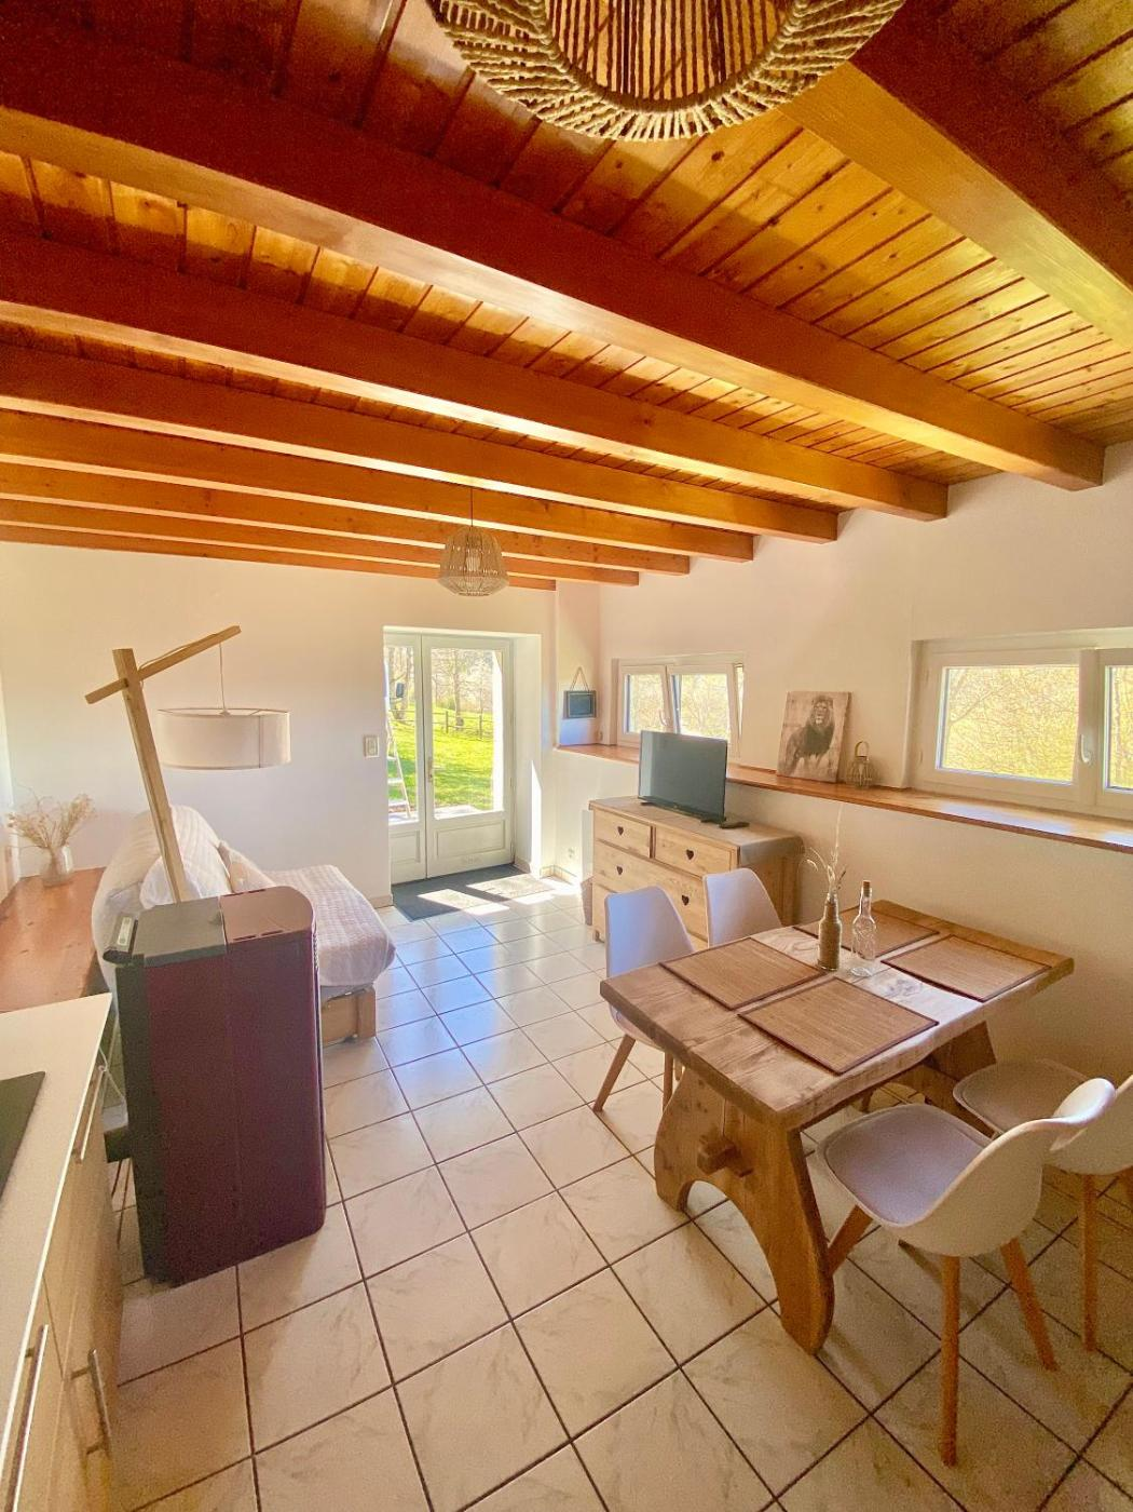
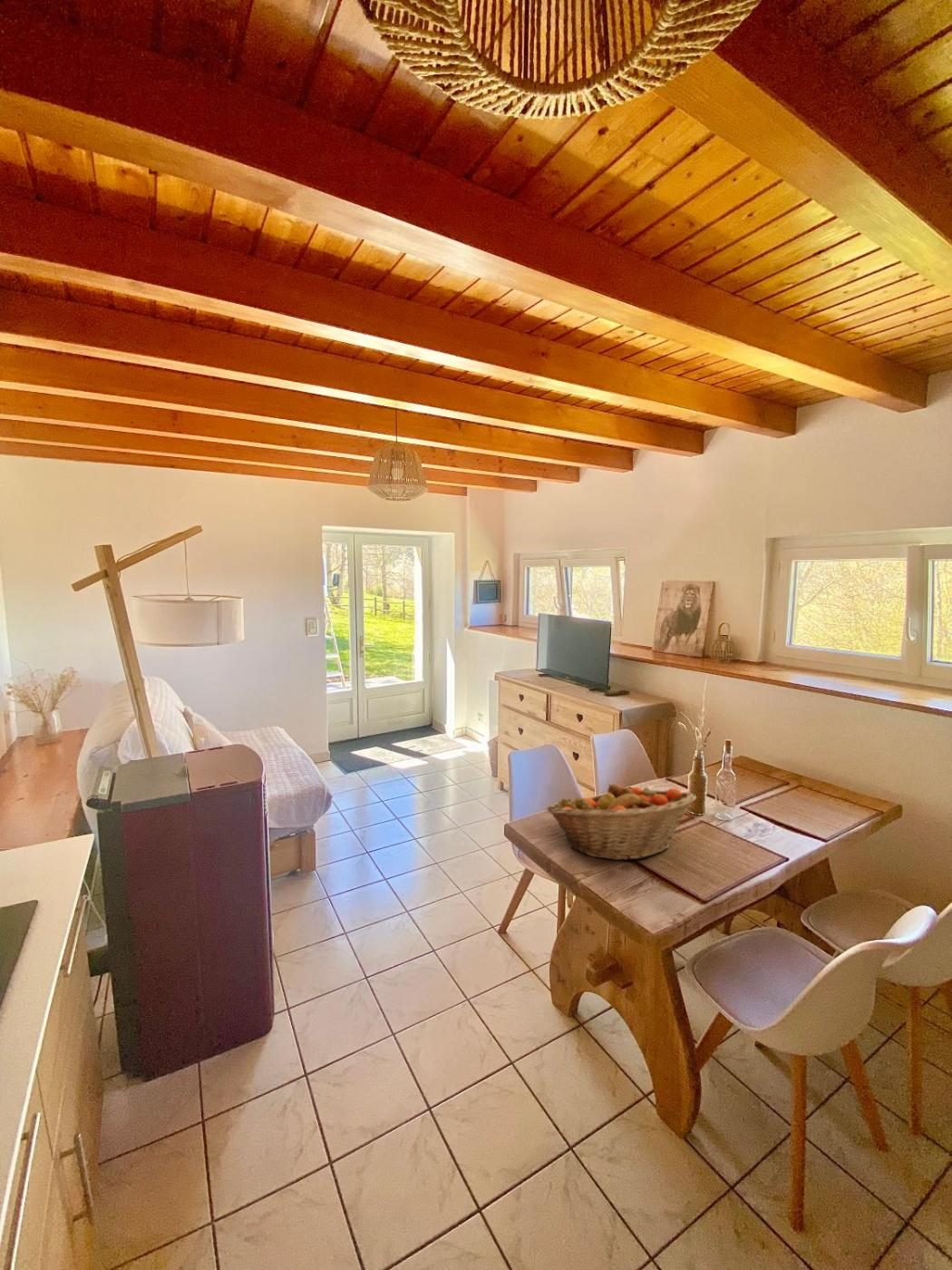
+ fruit basket (620, 813)
